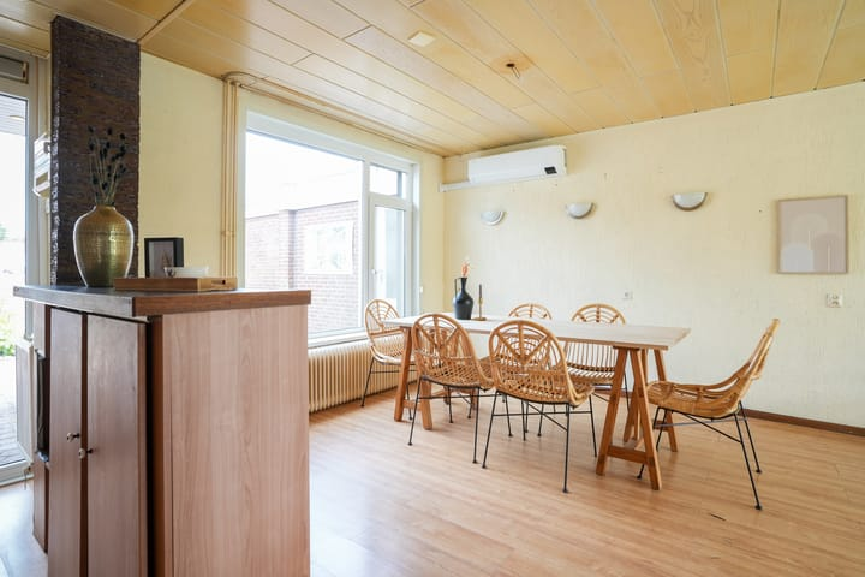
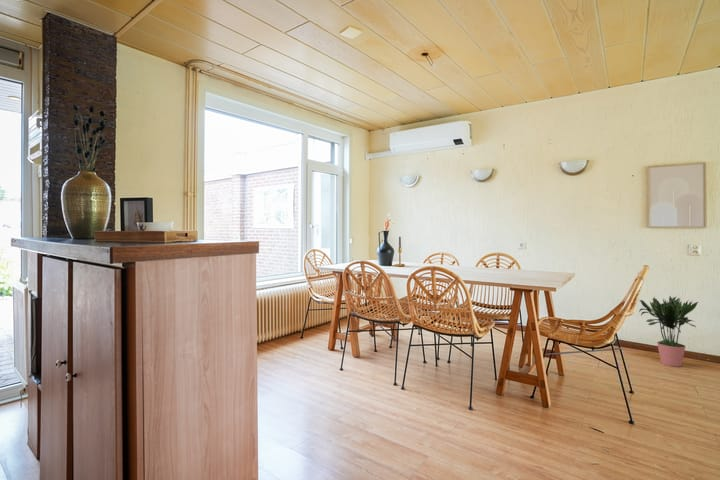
+ potted plant (667, 331)
